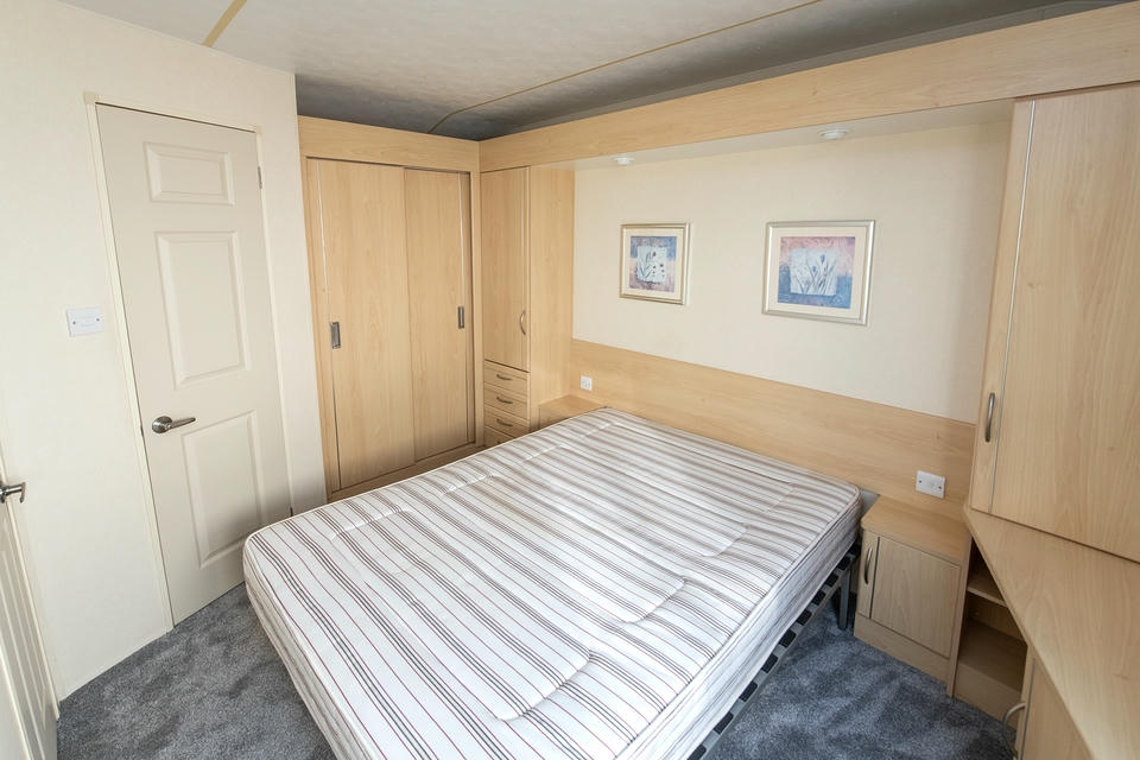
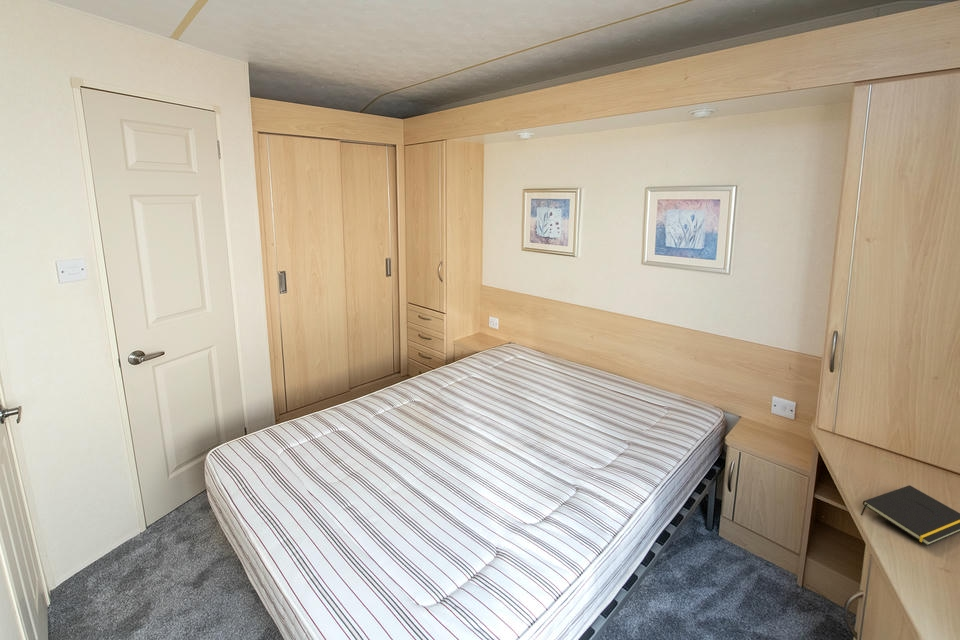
+ notepad (917, 513)
